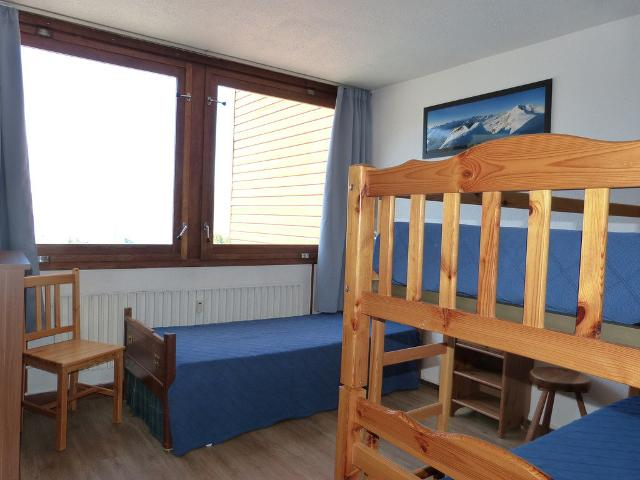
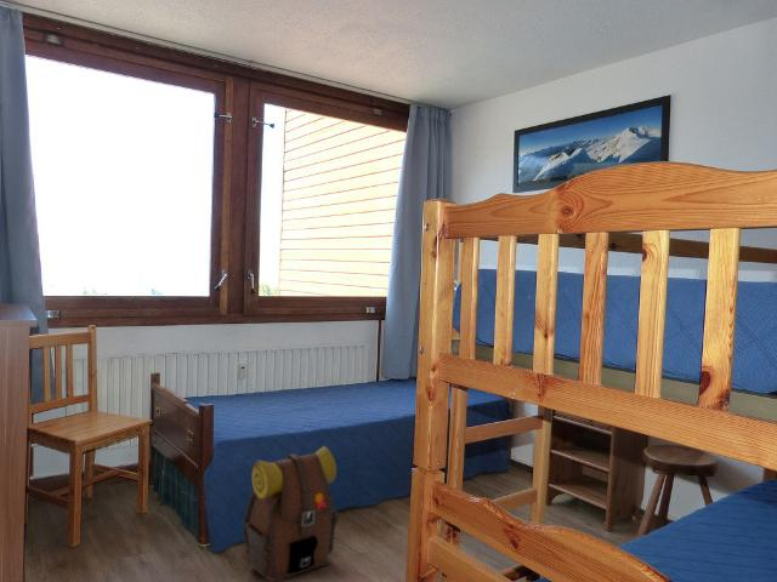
+ backpack (285, 504)
